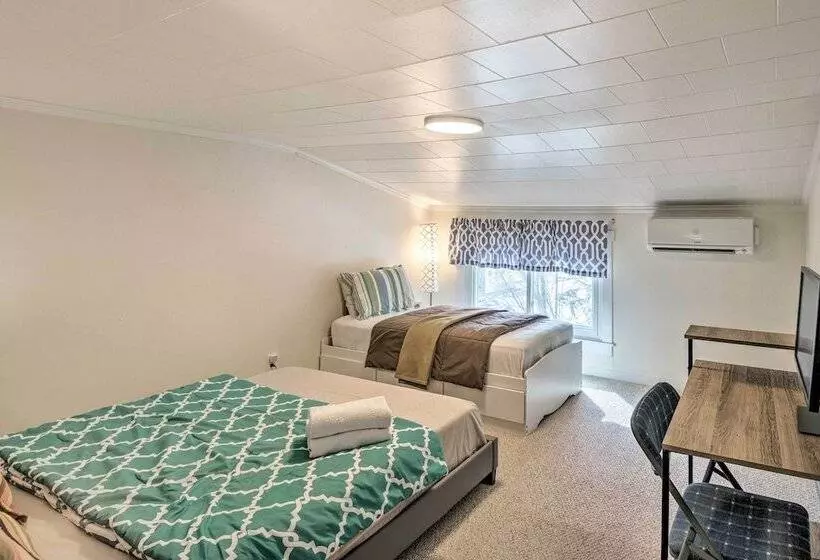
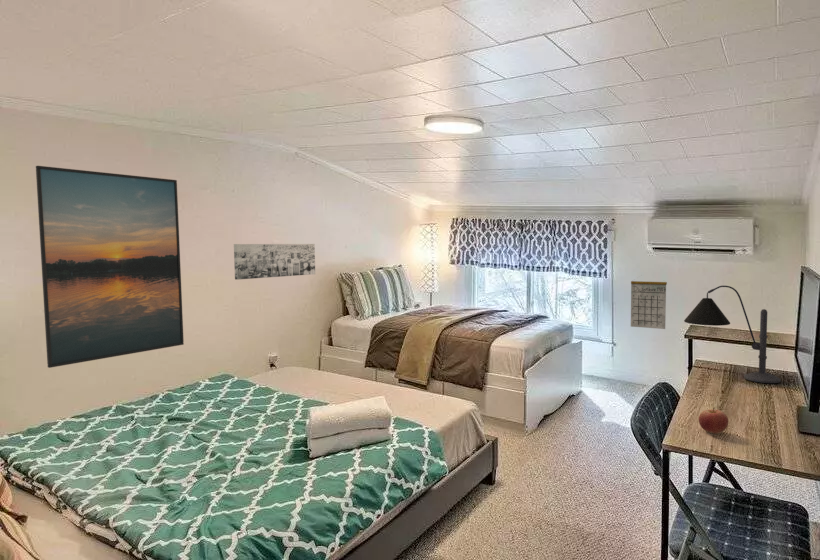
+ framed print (118, 265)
+ calendar (648, 299)
+ apple (713, 419)
+ desk lamp (728, 324)
+ wall art (277, 260)
